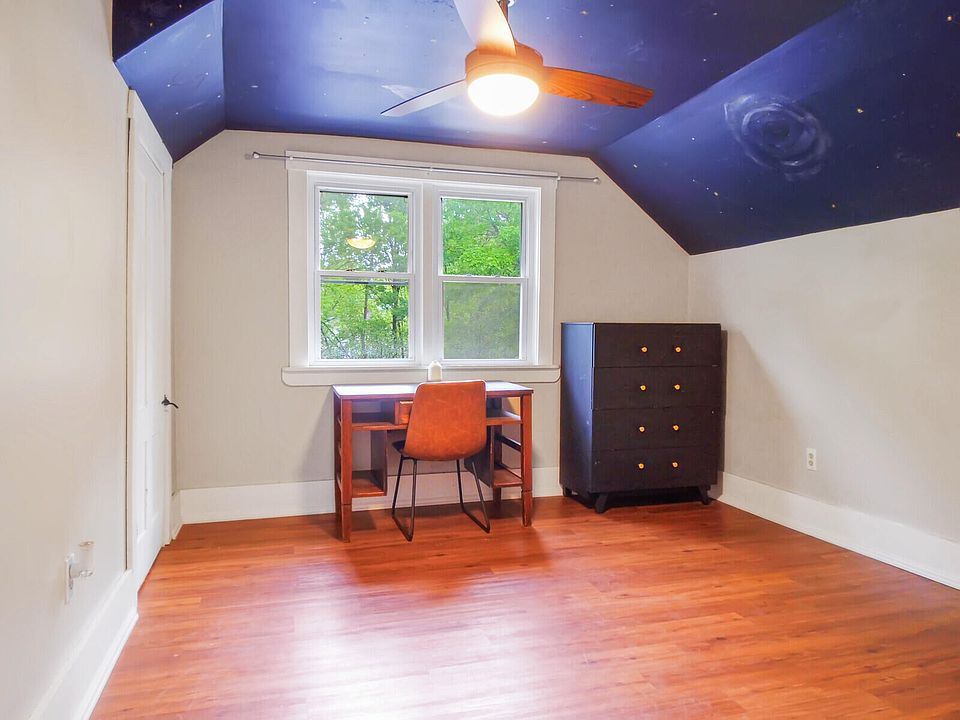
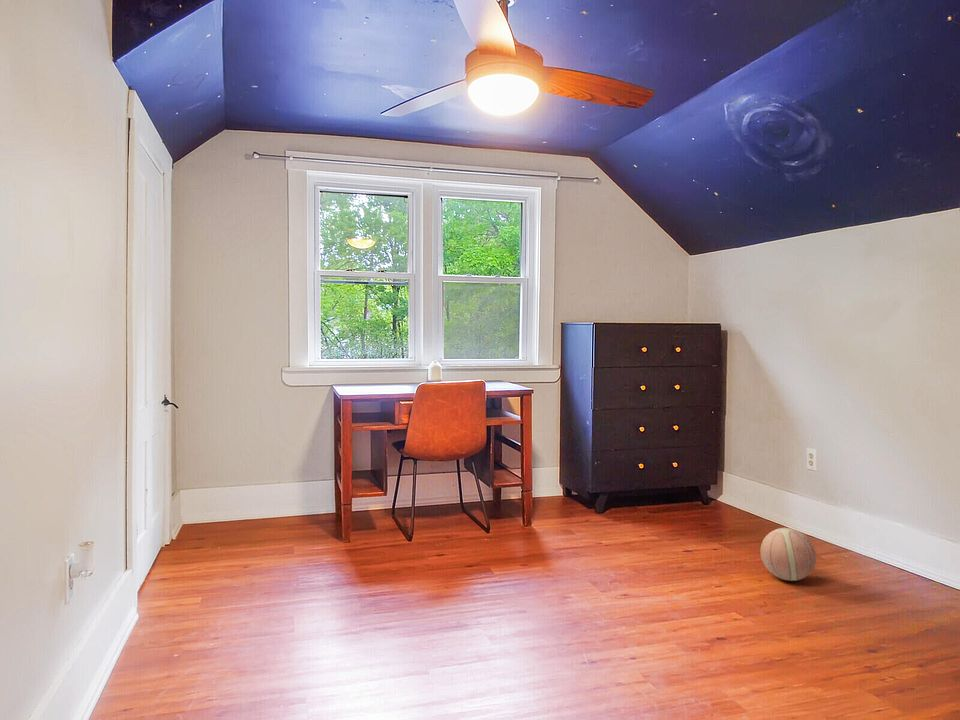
+ ball (788, 553)
